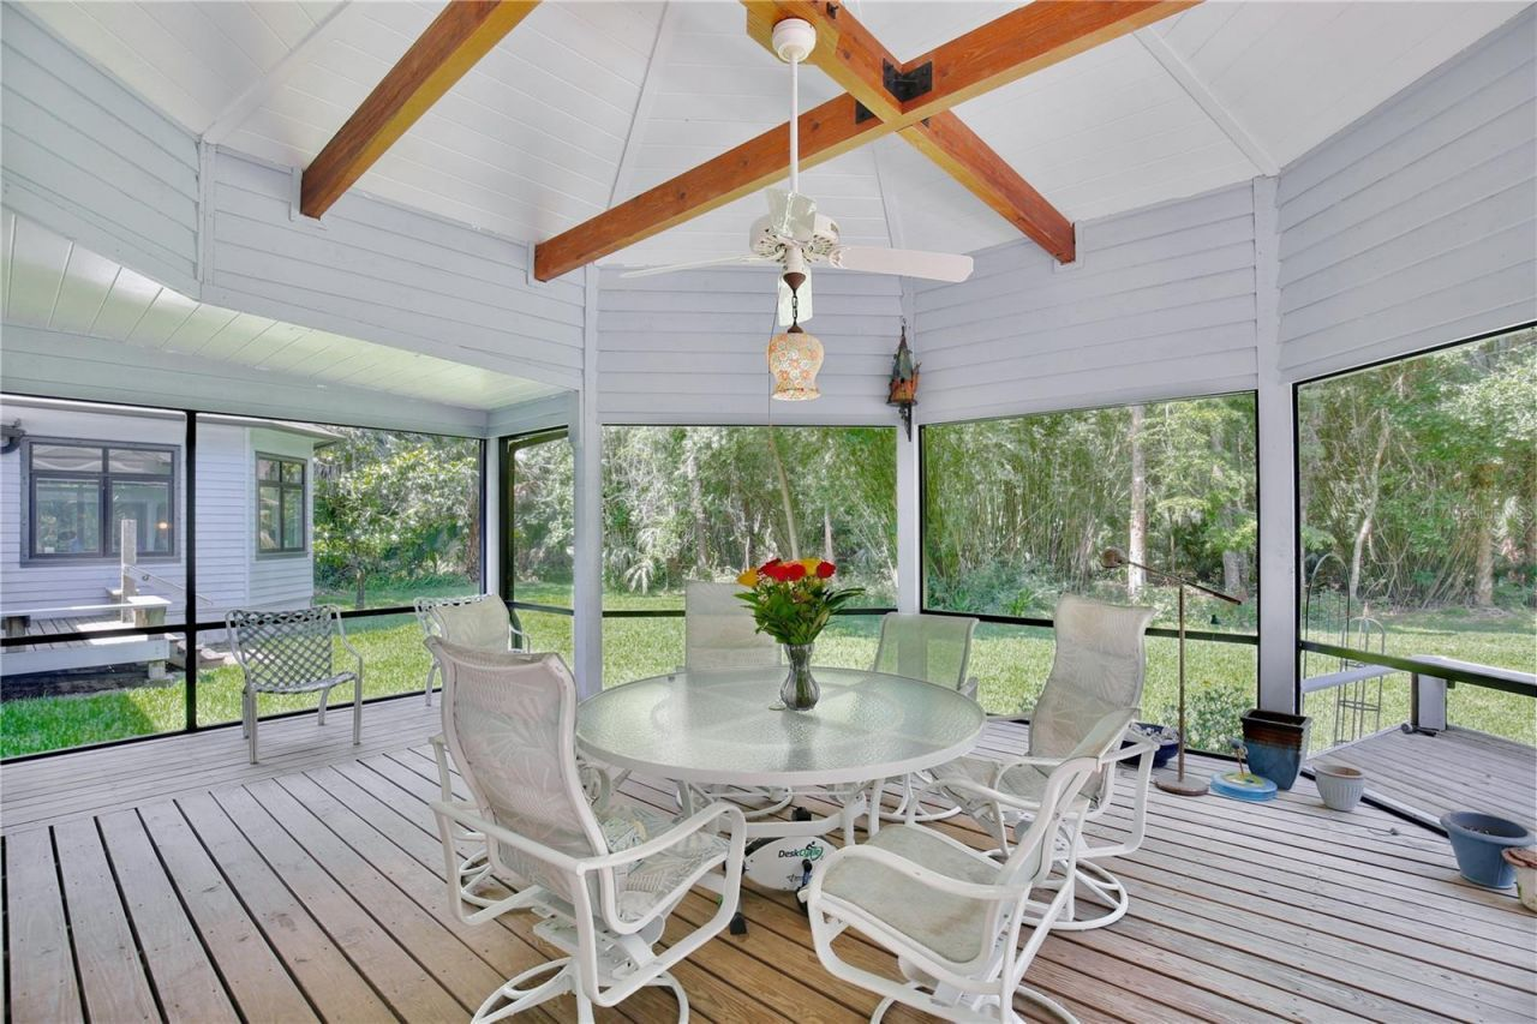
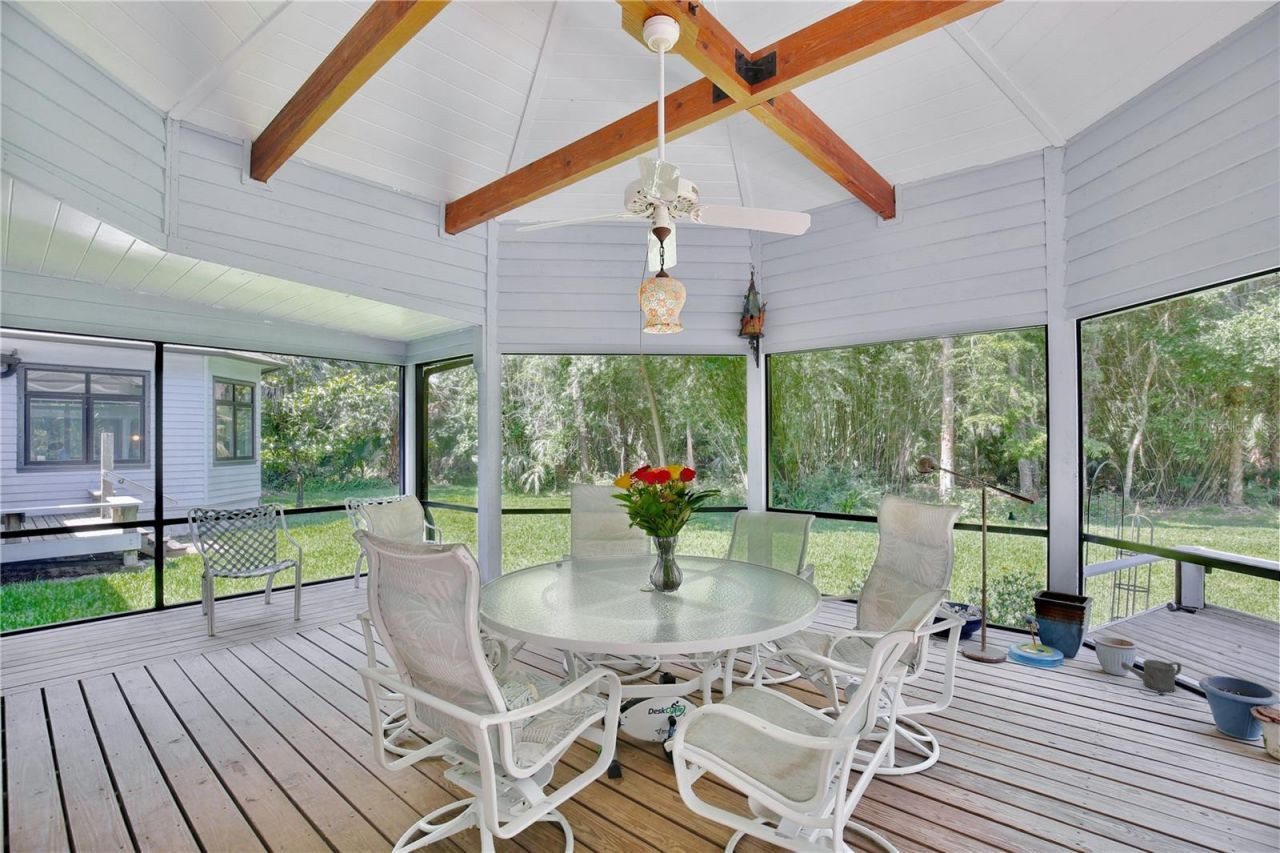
+ watering can (1152, 674)
